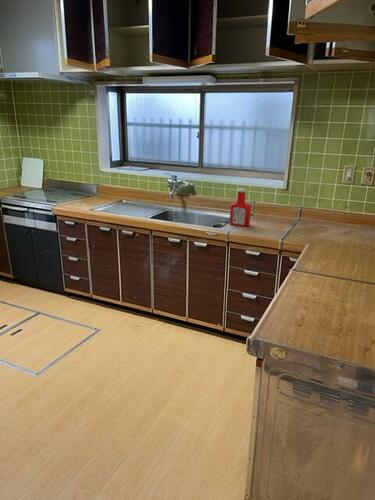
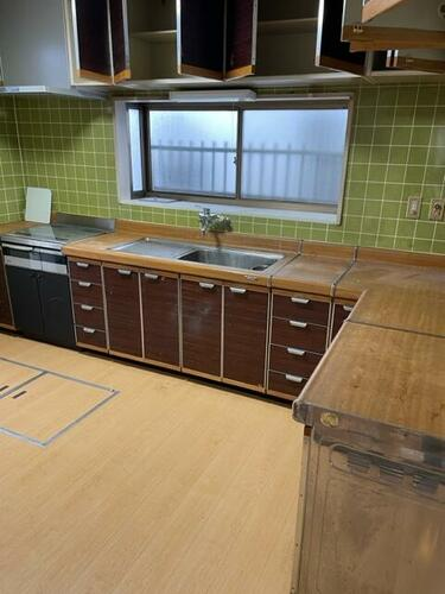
- soap bottle (240, 207)
